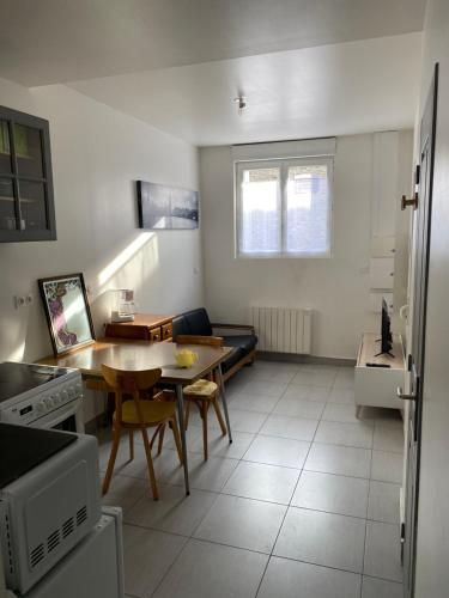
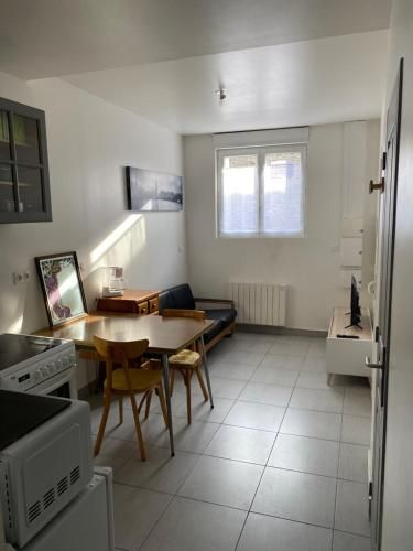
- teapot (184, 358)
